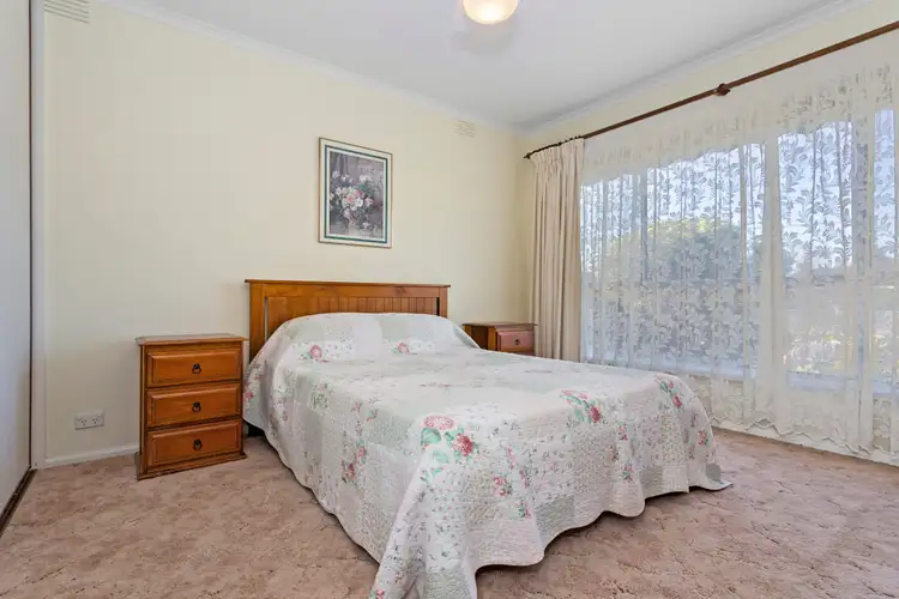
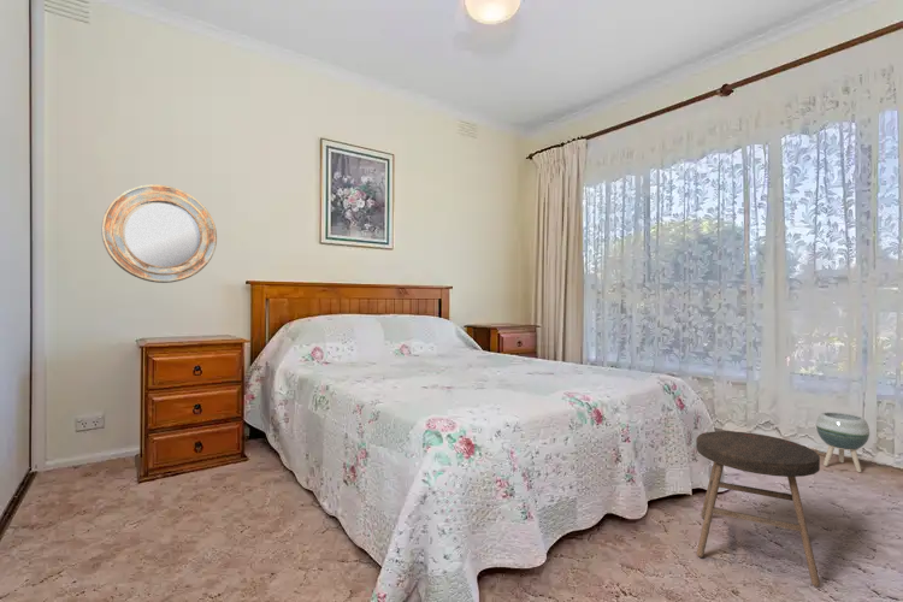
+ stool (752, 492)
+ home mirror (163, 234)
+ planter (842, 441)
